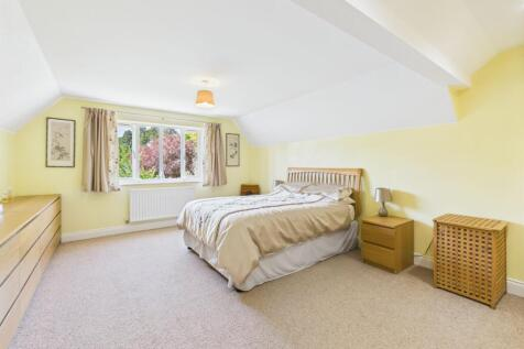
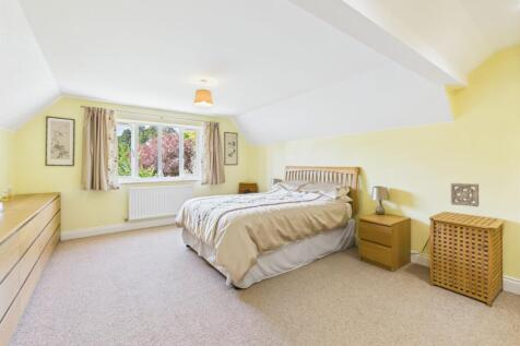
+ wall ornament (463, 194)
